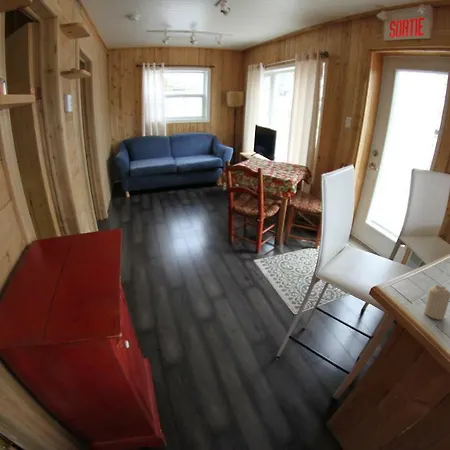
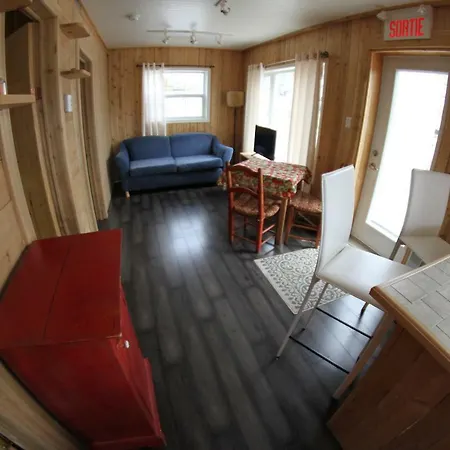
- candle (437, 301)
